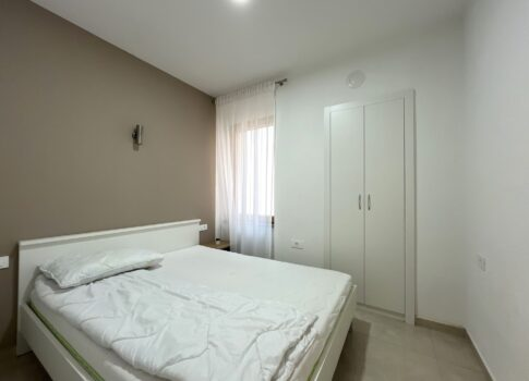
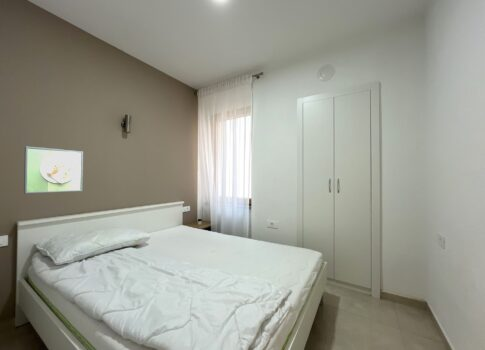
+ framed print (56, 170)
